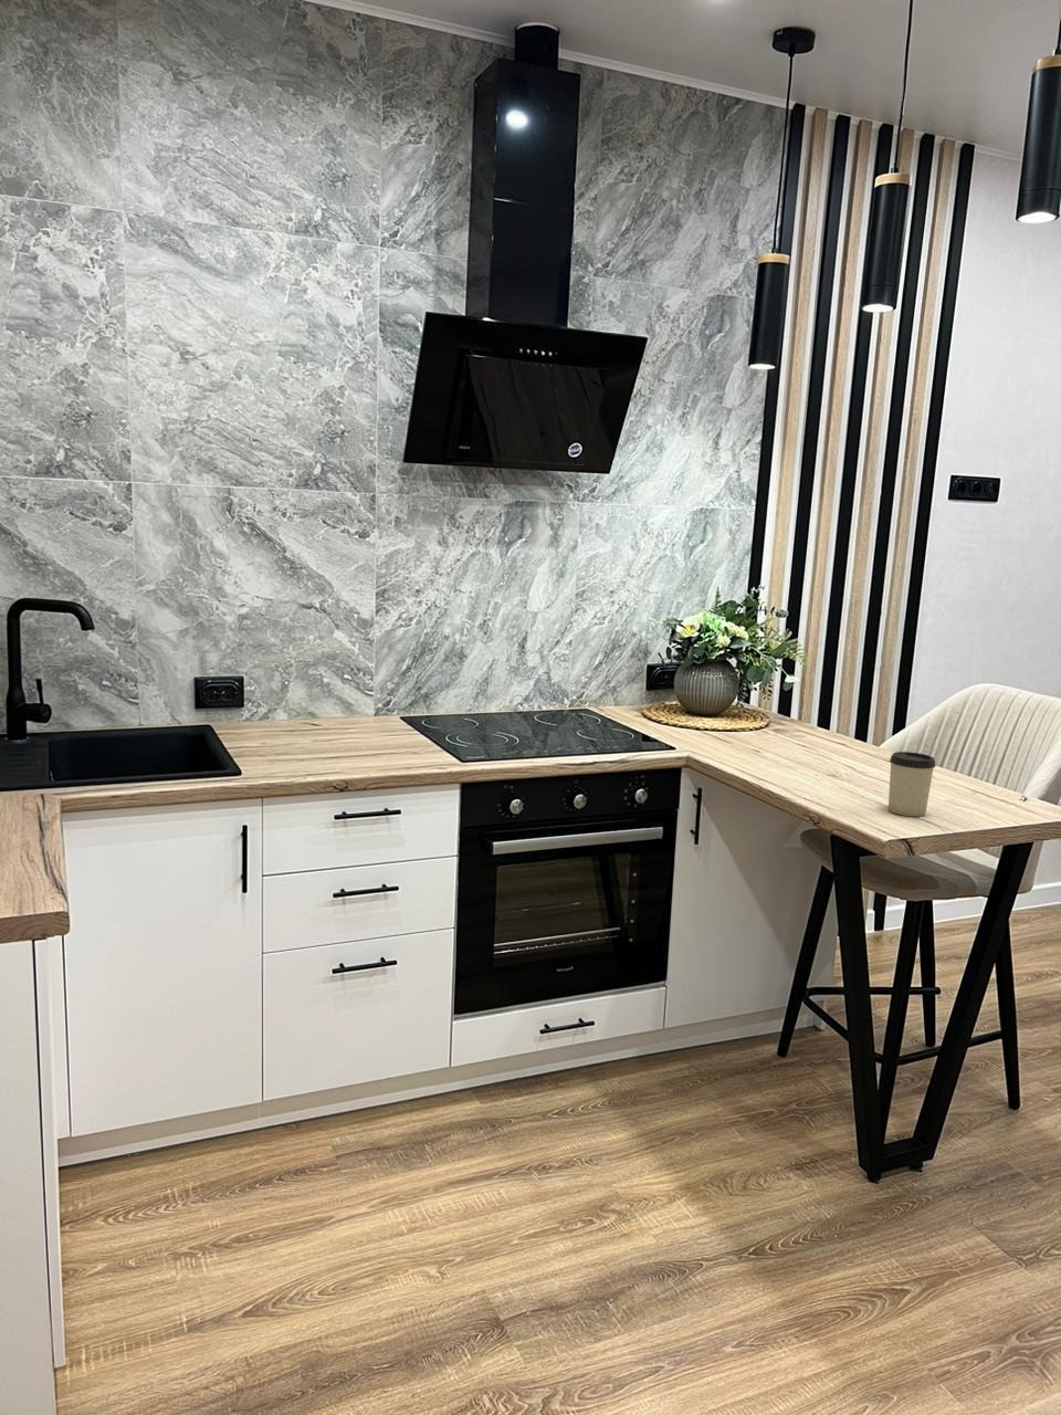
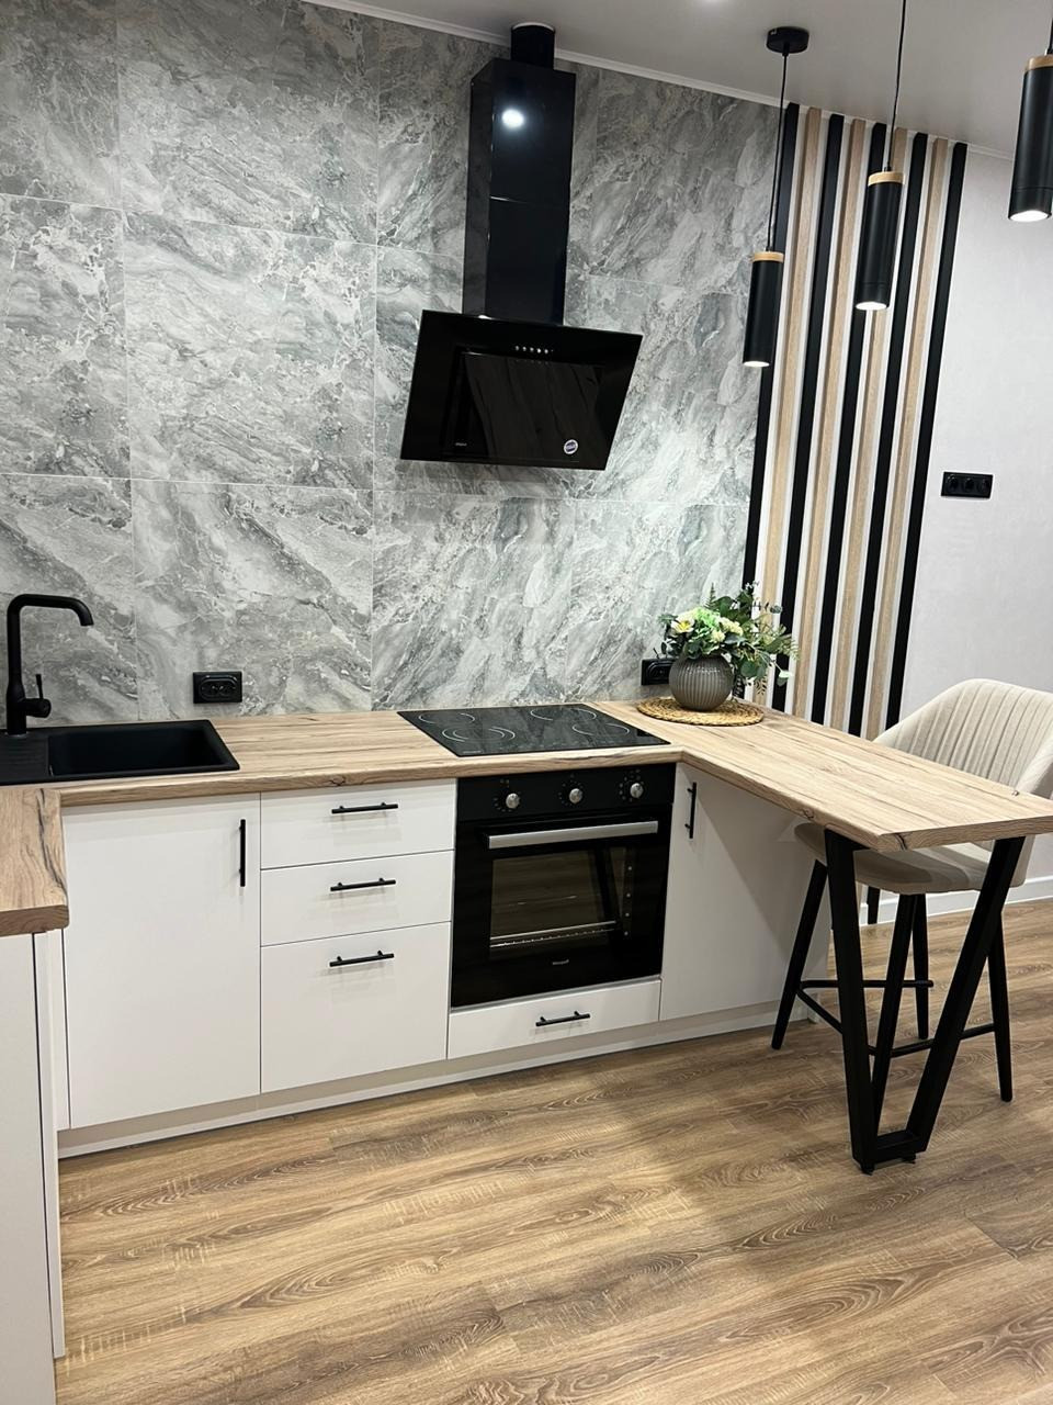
- cup (909, 783)
